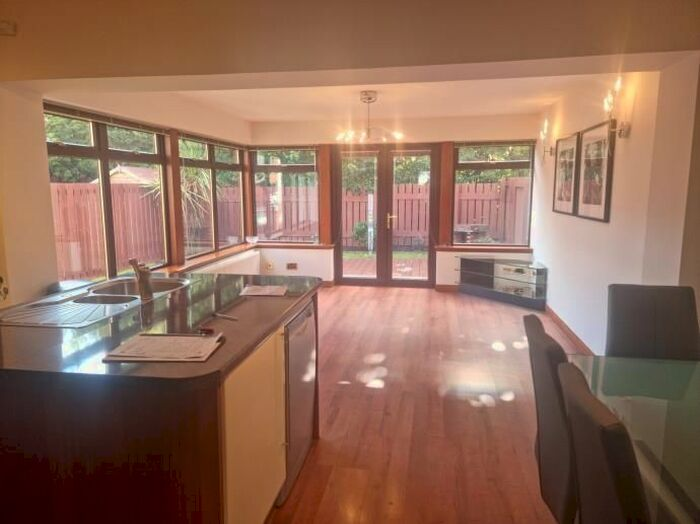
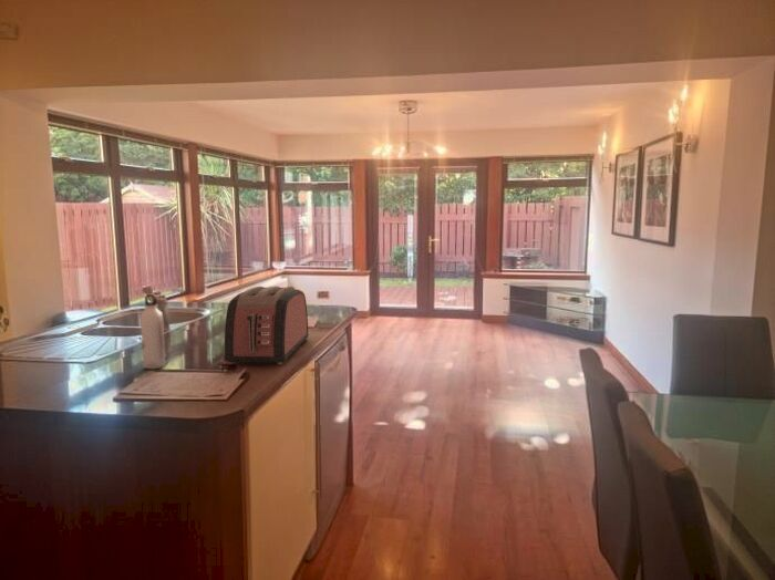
+ water bottle (152, 330)
+ toaster (268, 320)
